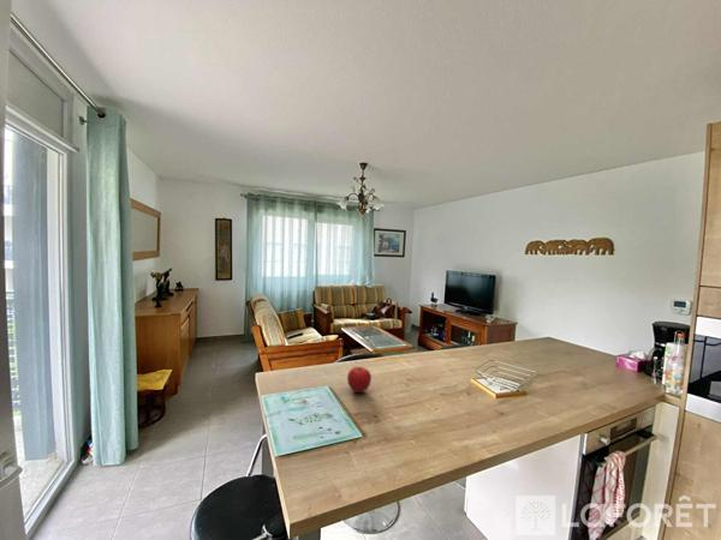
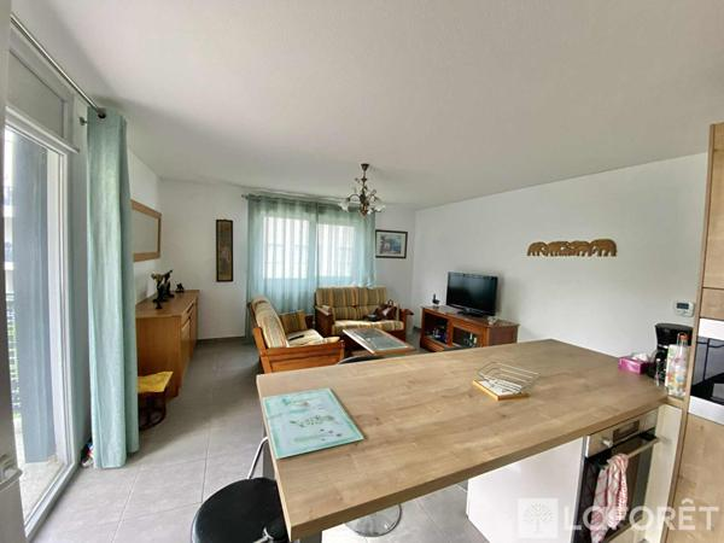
- fruit (358, 378)
